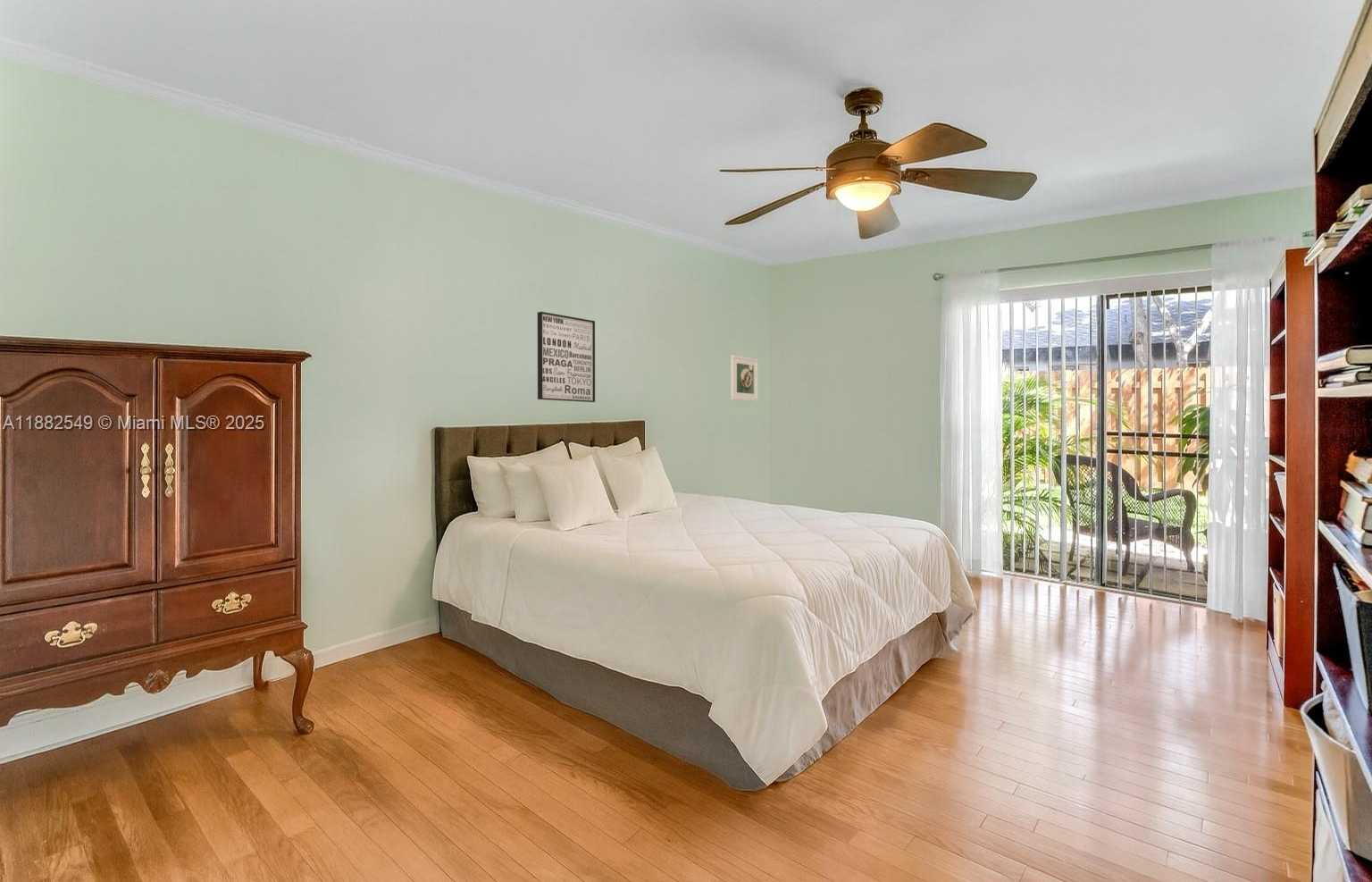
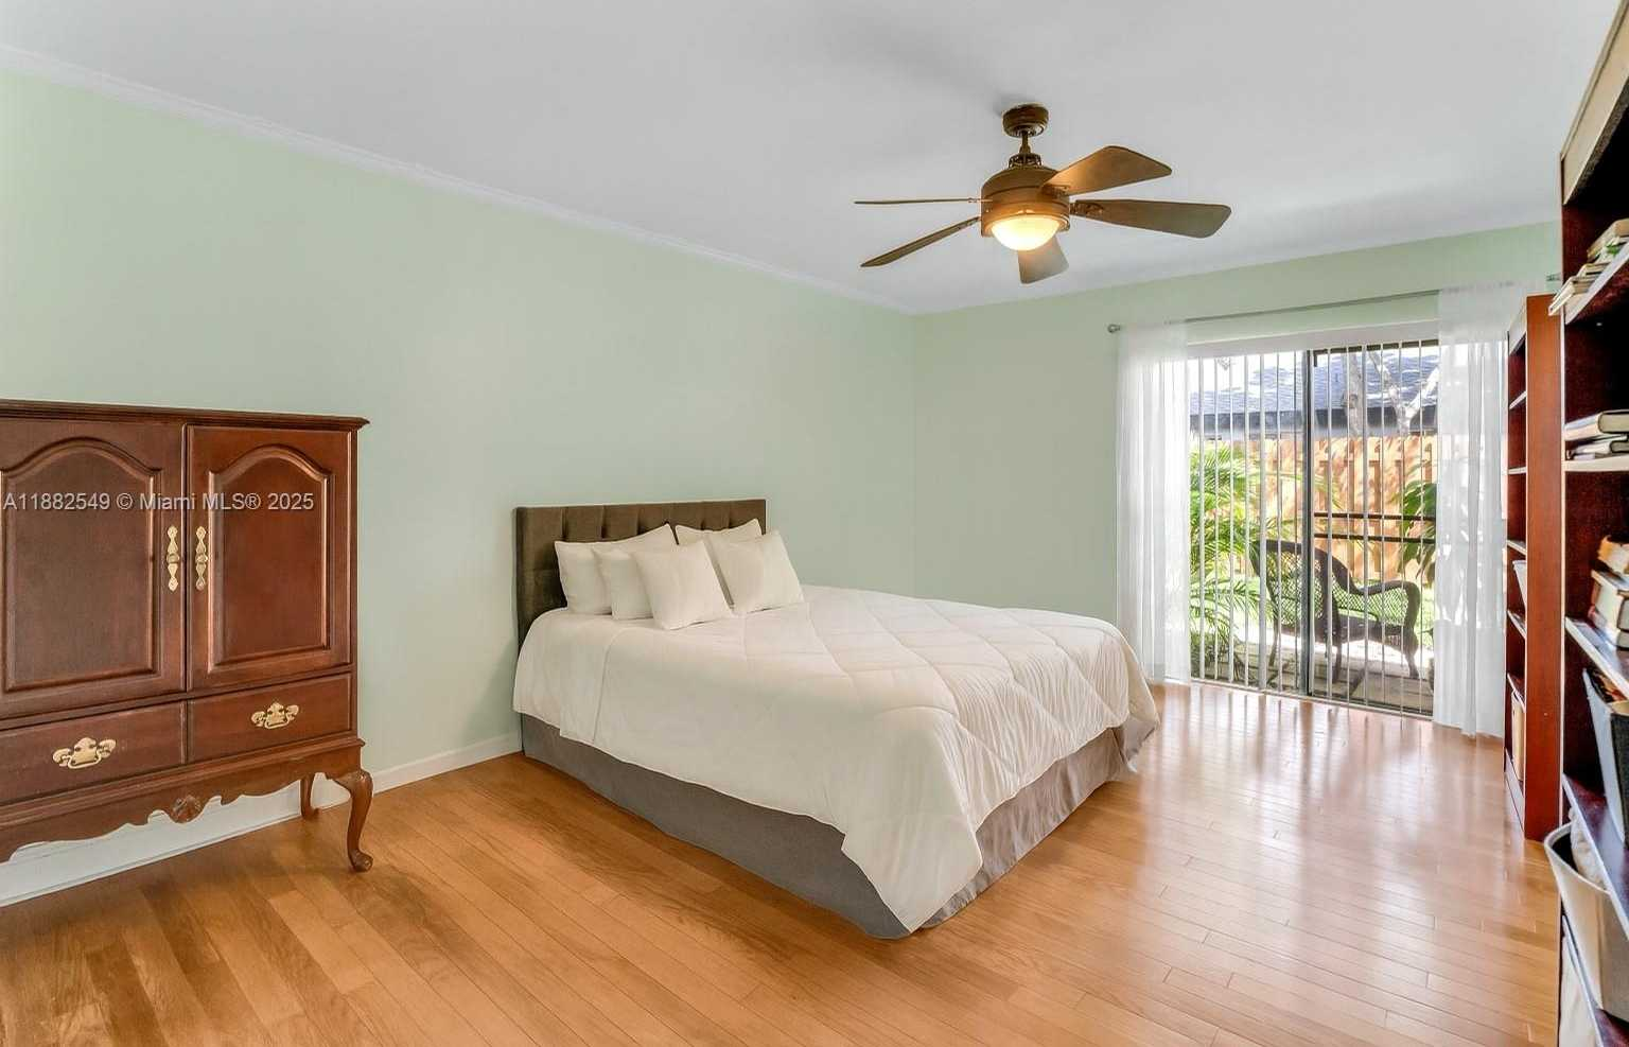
- wall art (567, 358)
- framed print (744, 378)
